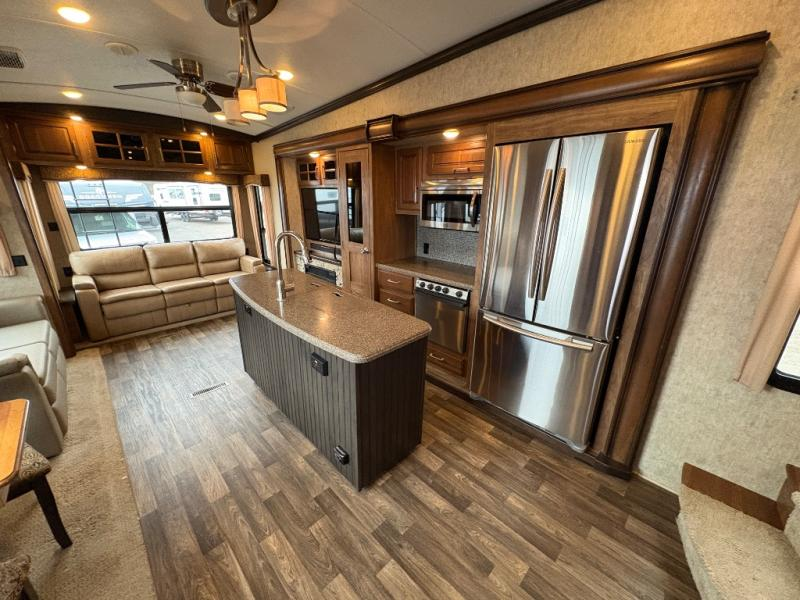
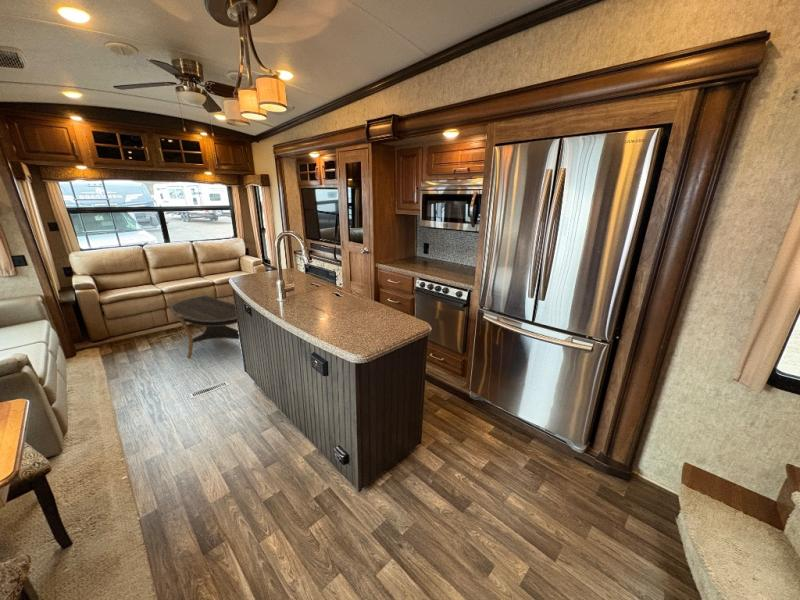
+ coffee table (209, 329)
